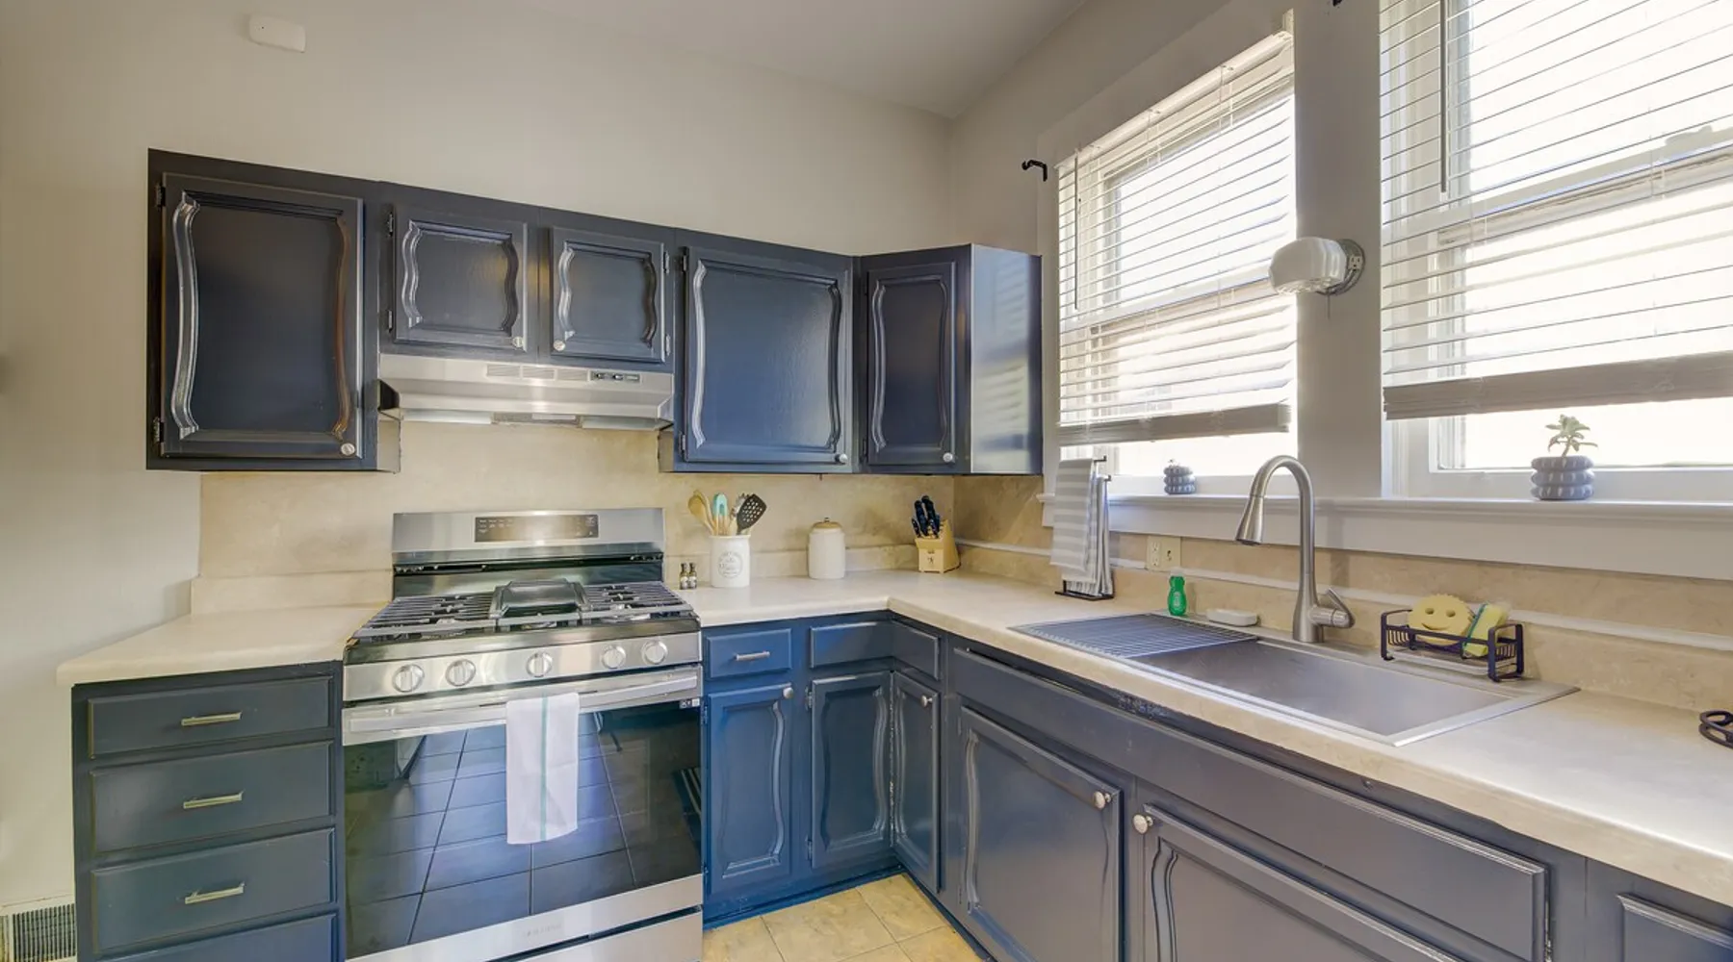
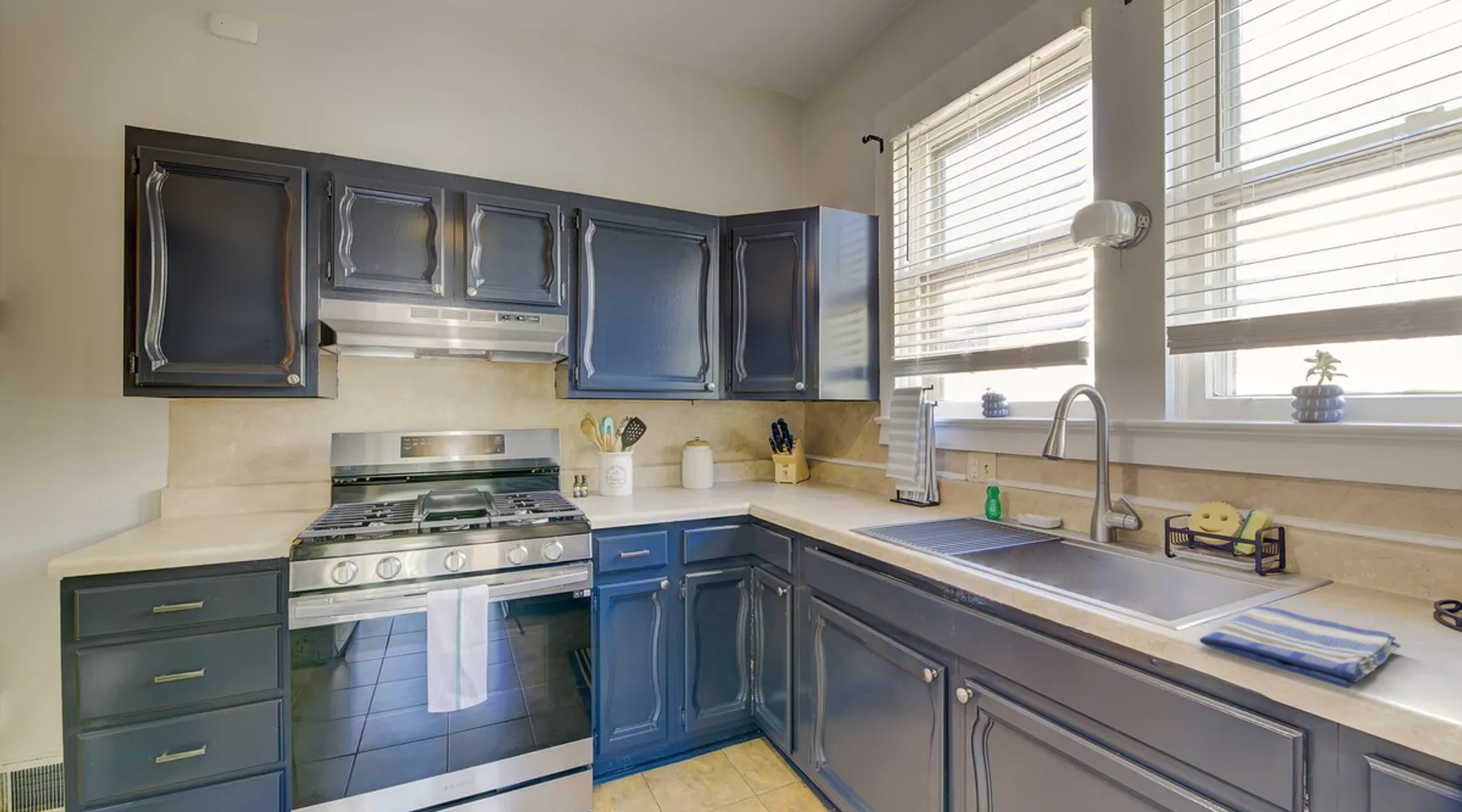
+ dish towel (1297, 640)
